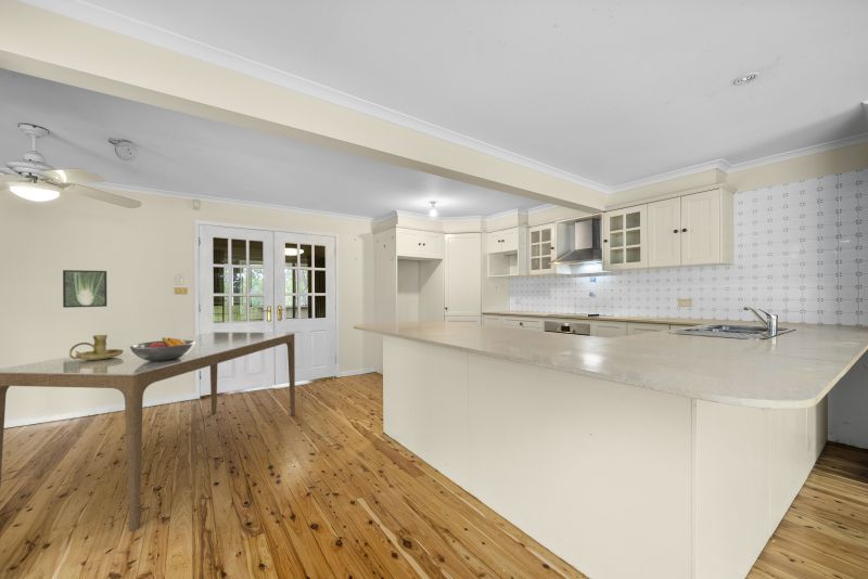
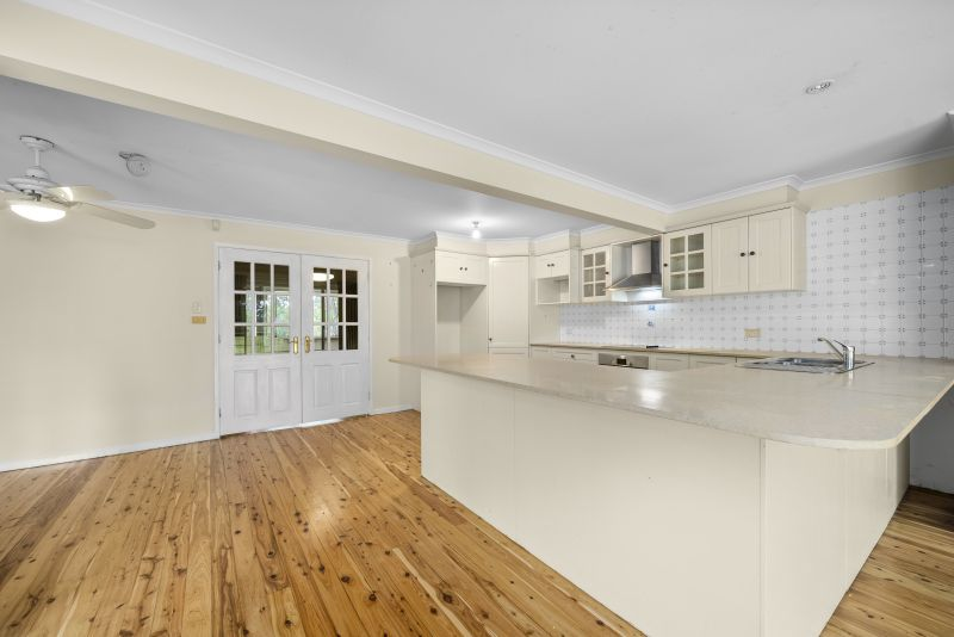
- fruit bowl (164, 349)
- dining table (210, 397)
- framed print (85, 288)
- candle holder (95, 347)
